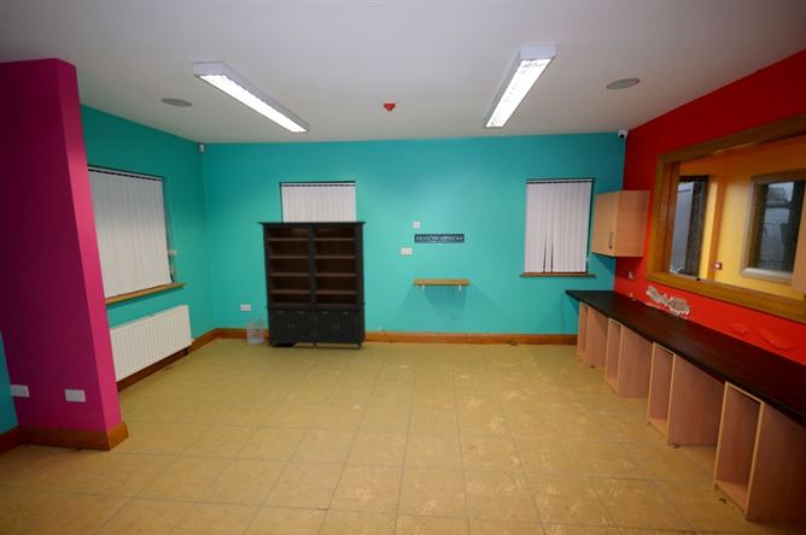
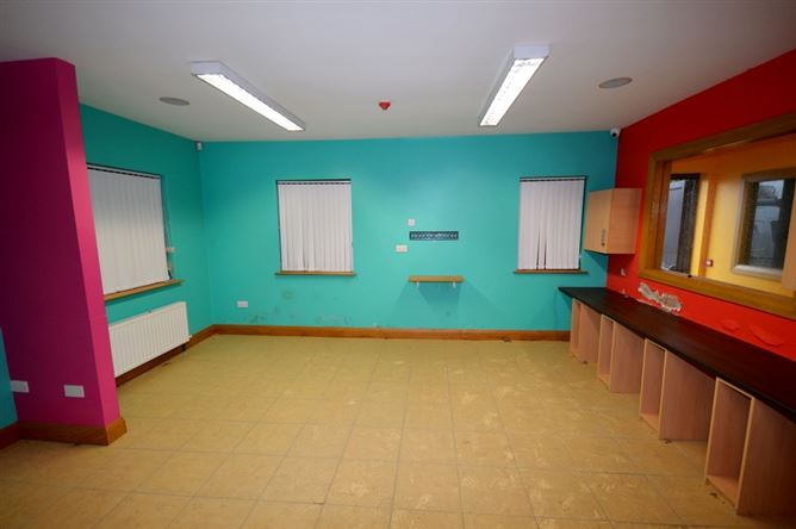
- wastebasket (255, 331)
- bookcase (315, 283)
